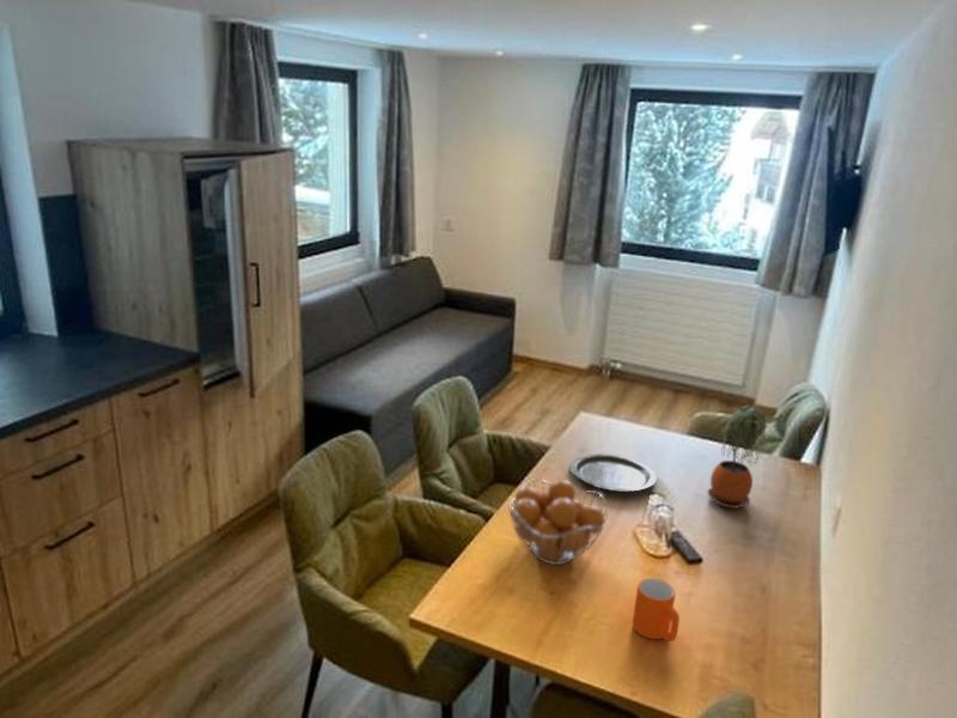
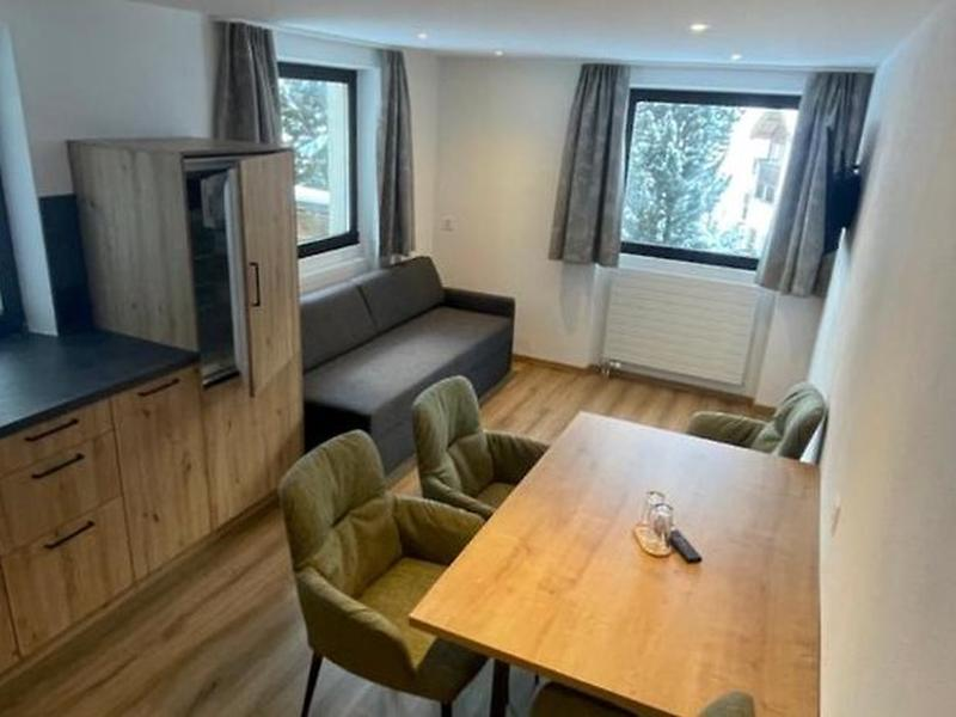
- fruit basket (556, 521)
- plate (612, 473)
- potted plant (740, 456)
- mug (659, 611)
